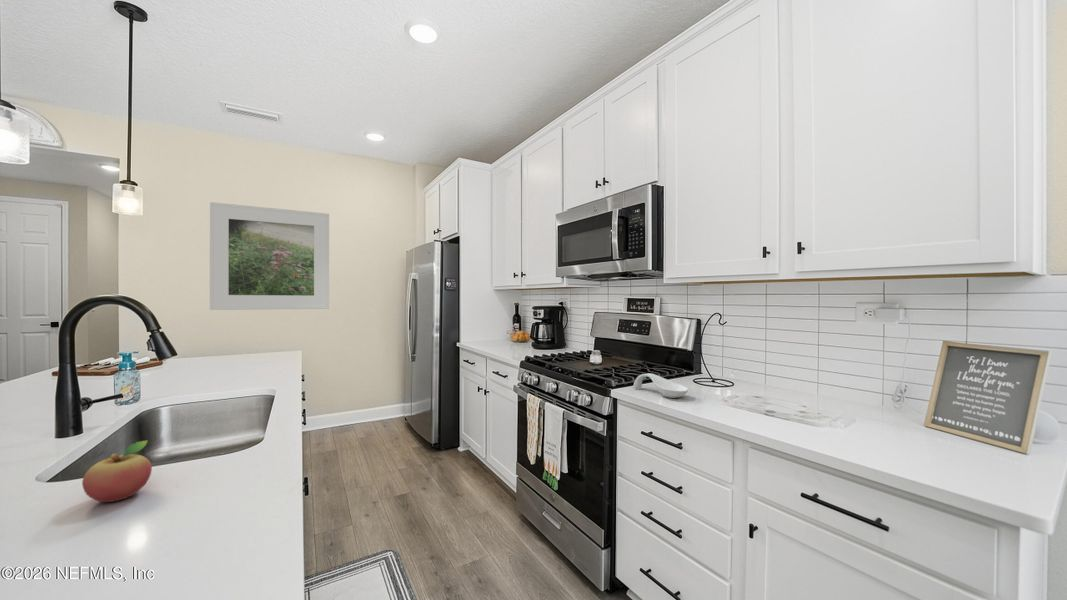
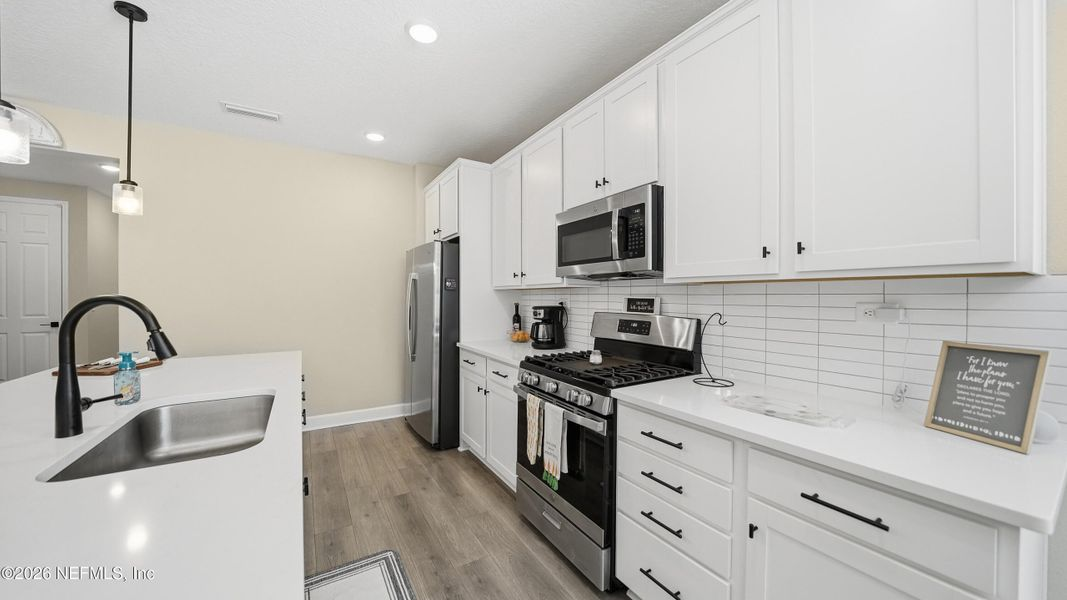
- fruit (118, 472)
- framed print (273, 258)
- spoon rest (659, 384)
